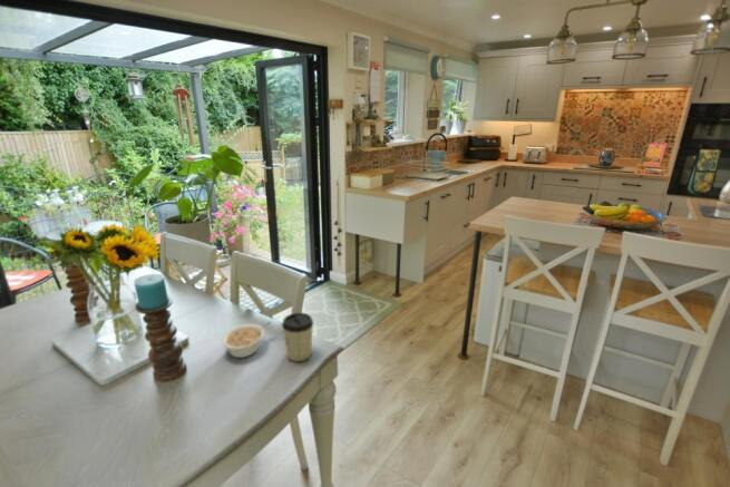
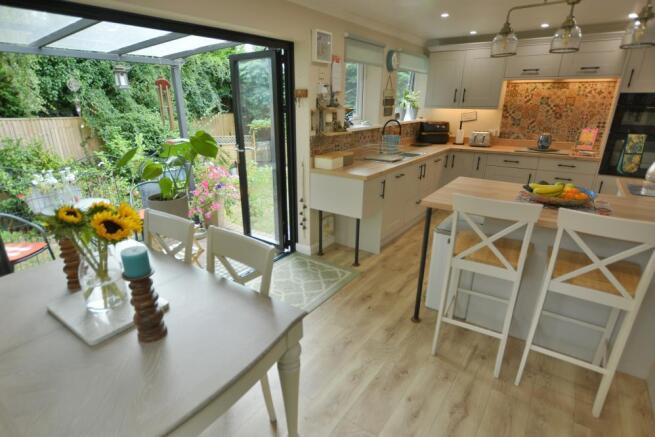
- cup (298, 337)
- legume (244, 339)
